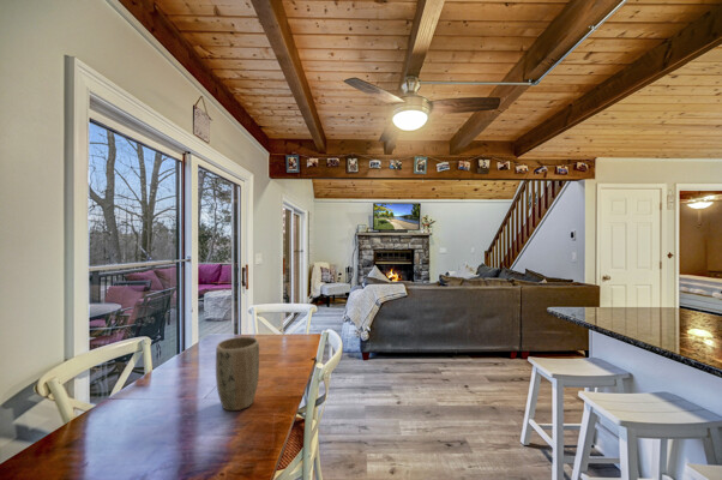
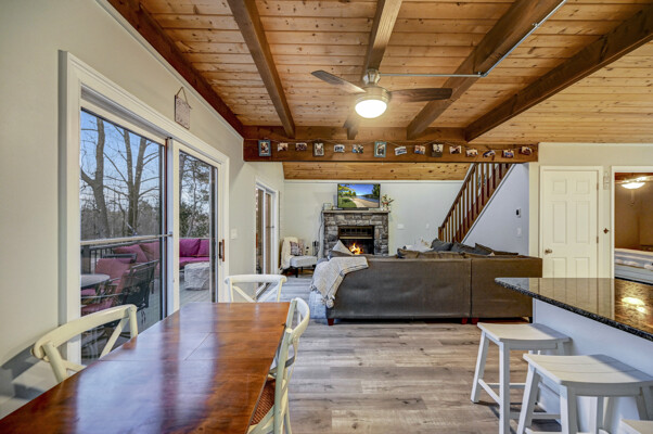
- plant pot (237, 372)
